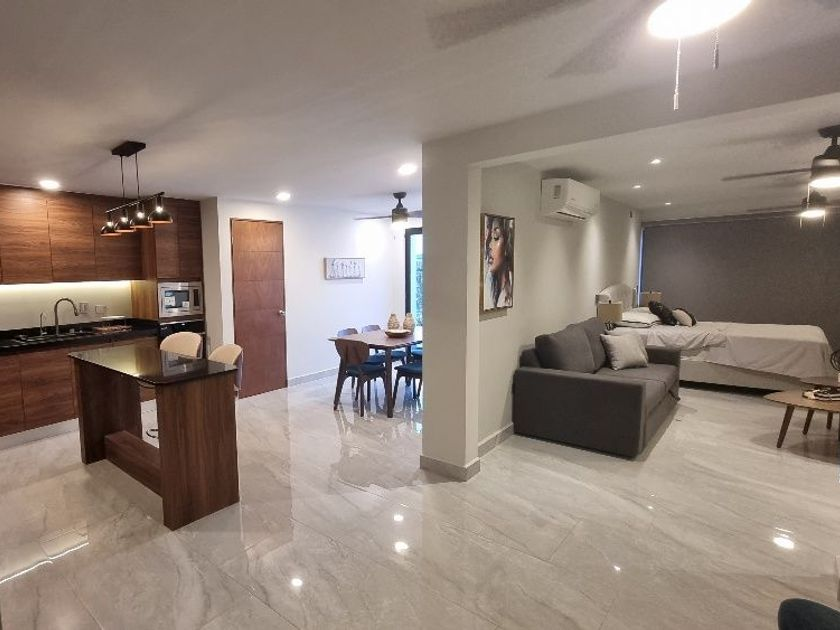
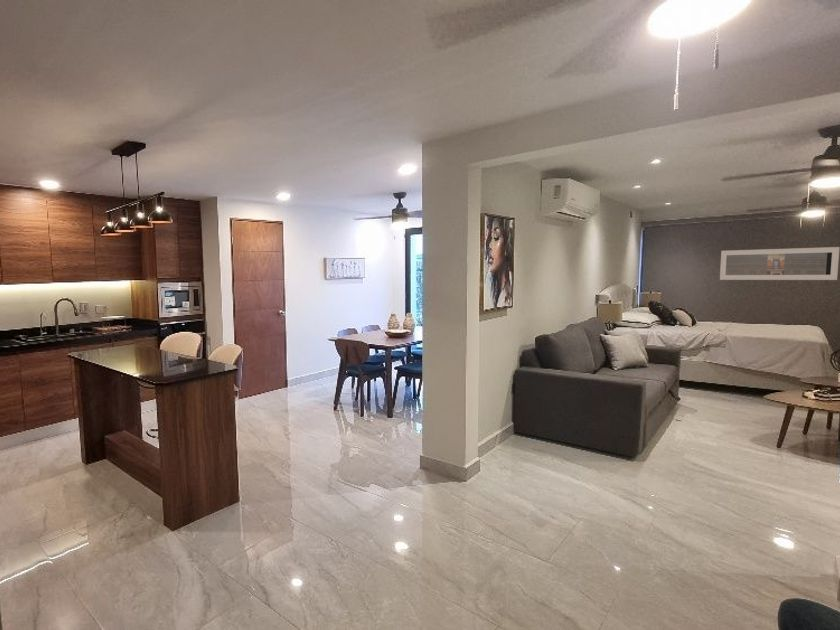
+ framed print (775, 264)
